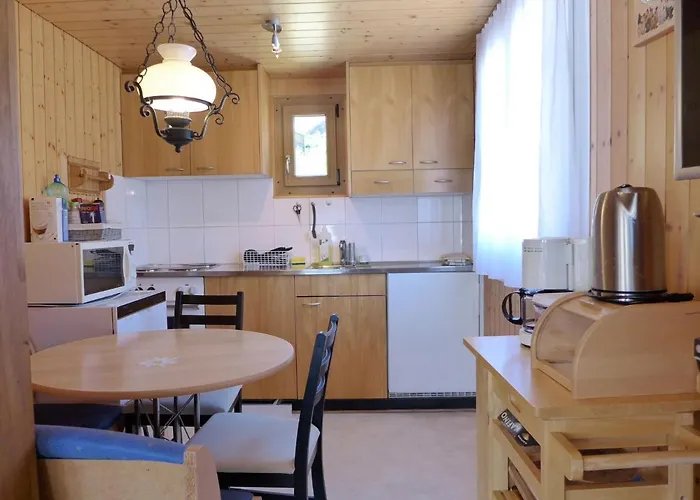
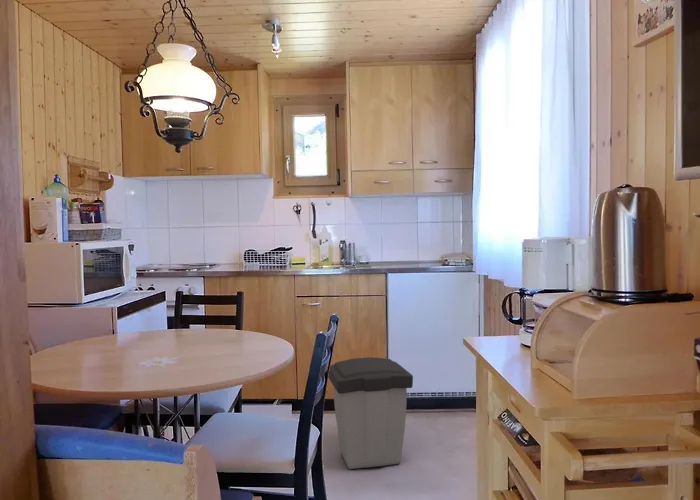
+ trash can (369, 411)
